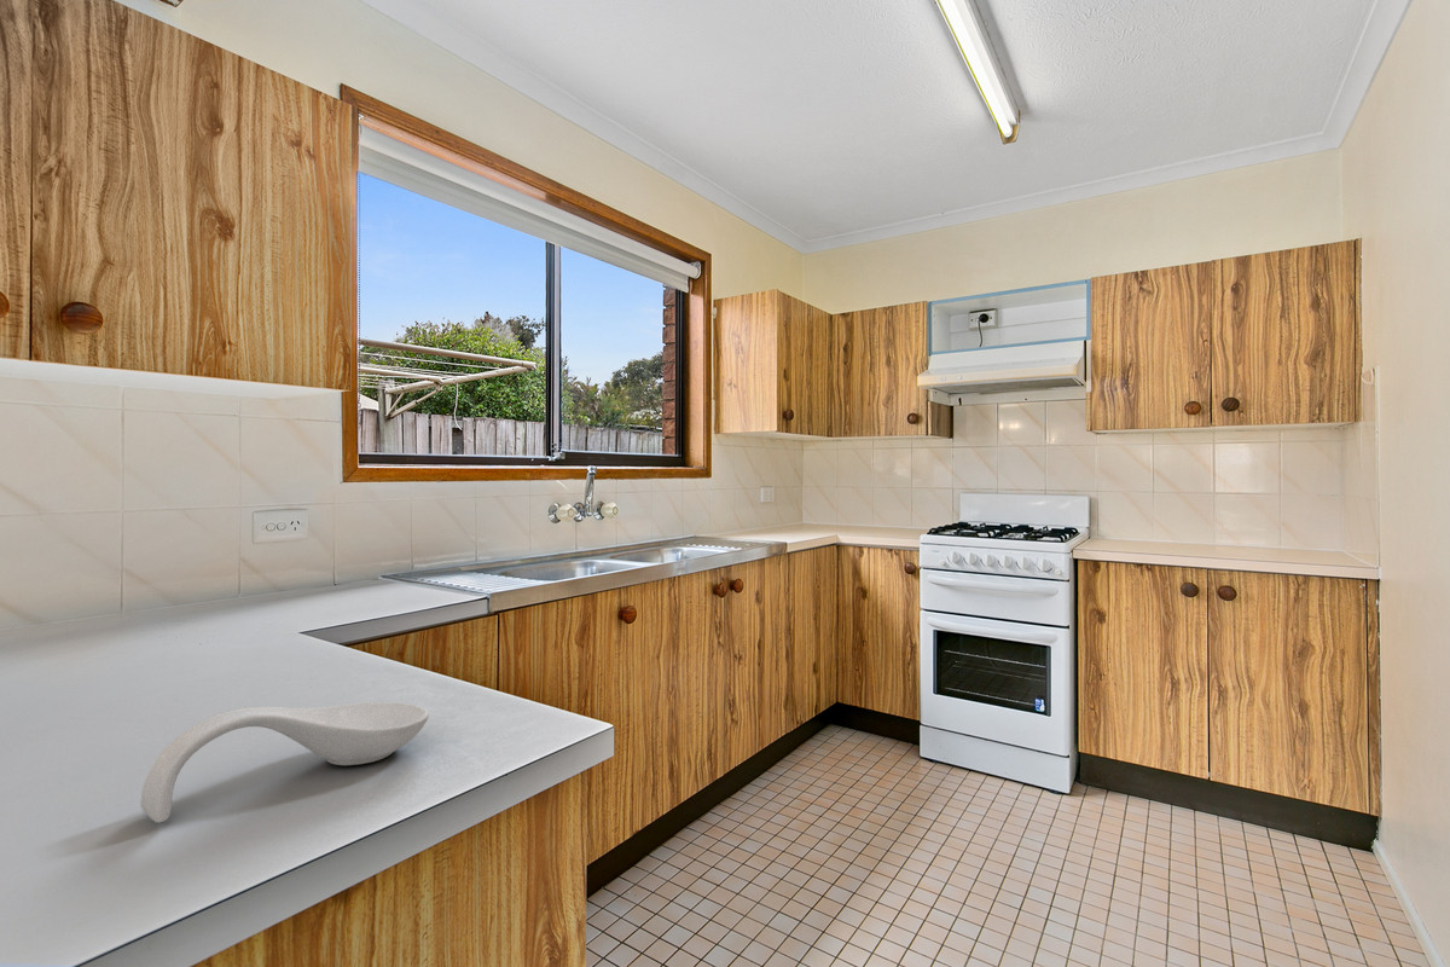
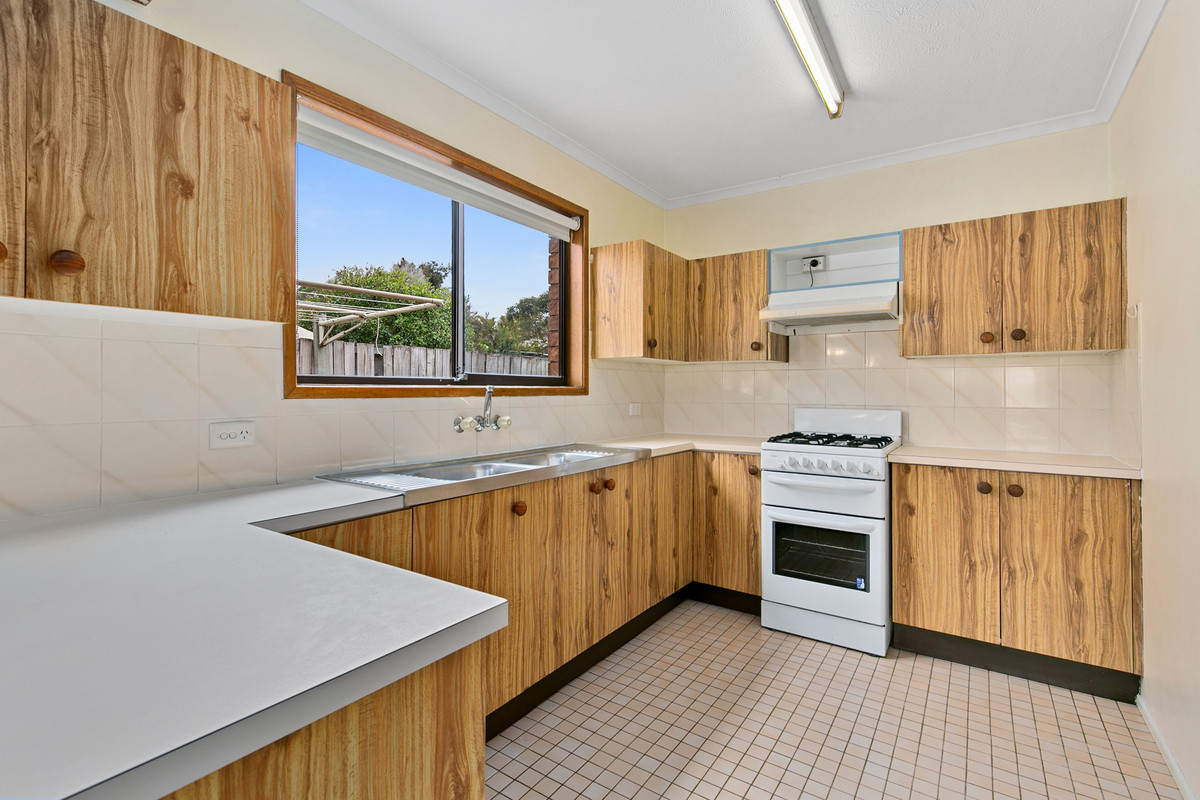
- spoon rest (303, 735)
